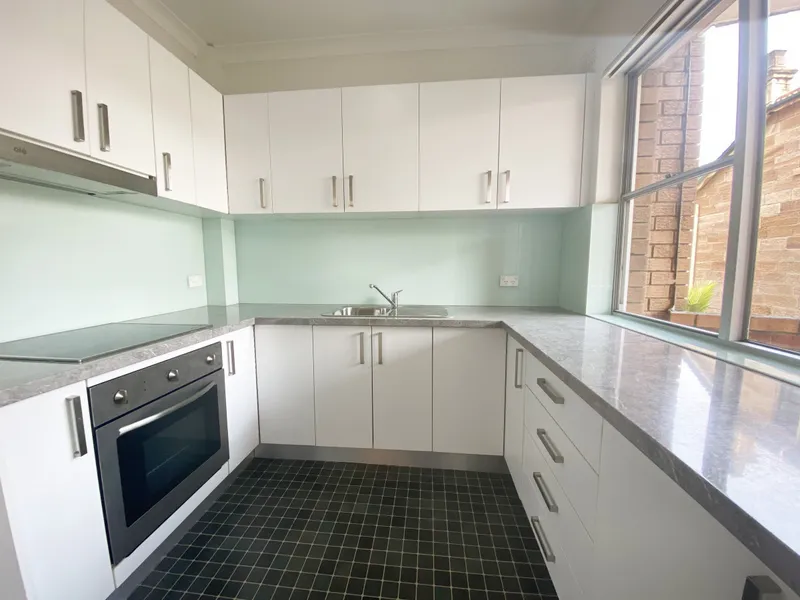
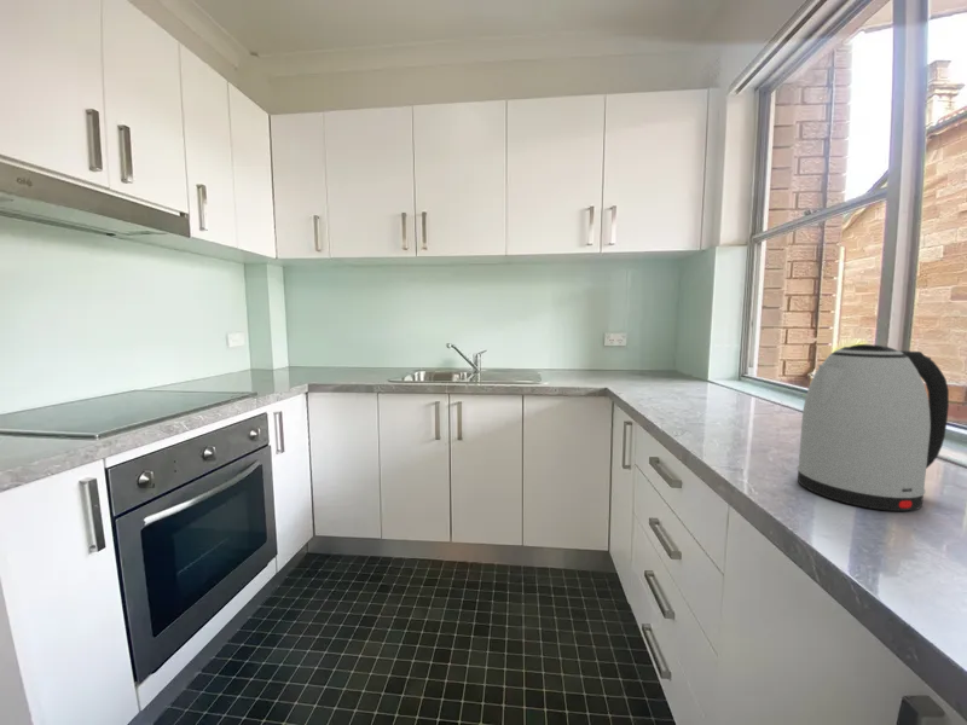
+ kettle (879, 418)
